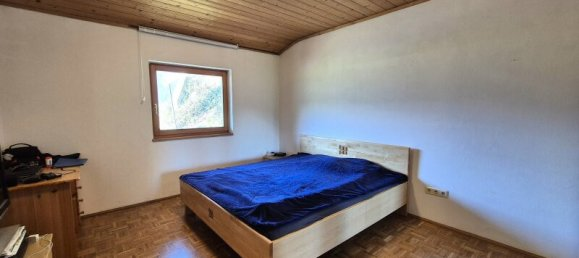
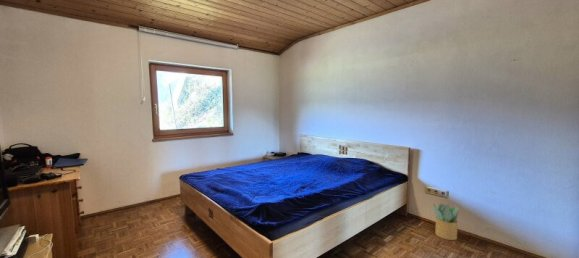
+ potted plant (445, 220)
